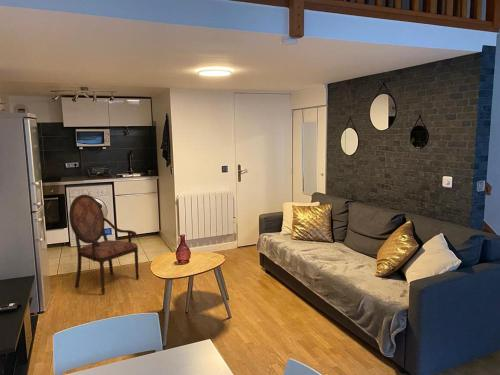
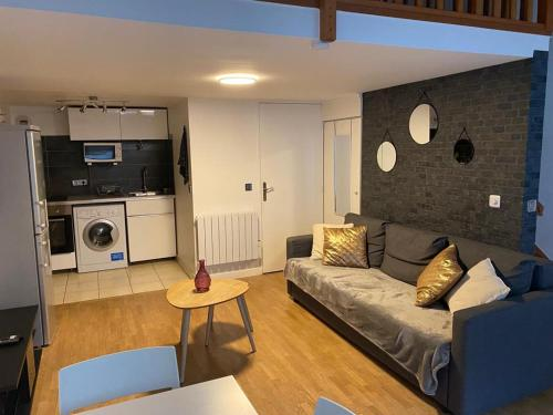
- armchair (102, 241)
